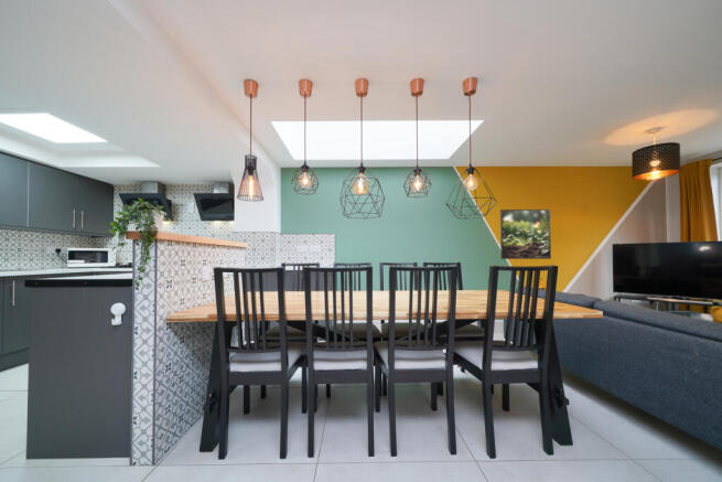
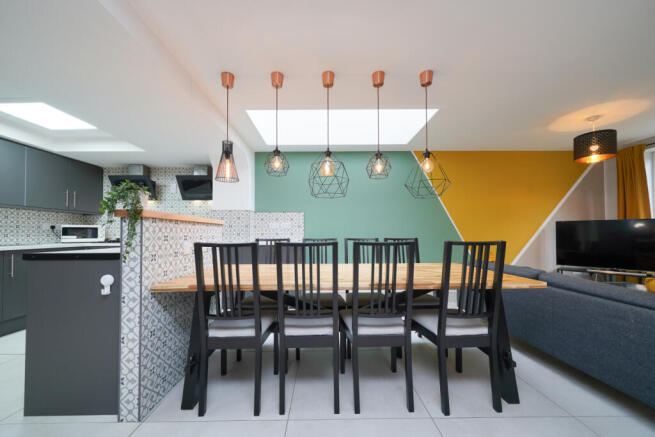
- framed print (525, 234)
